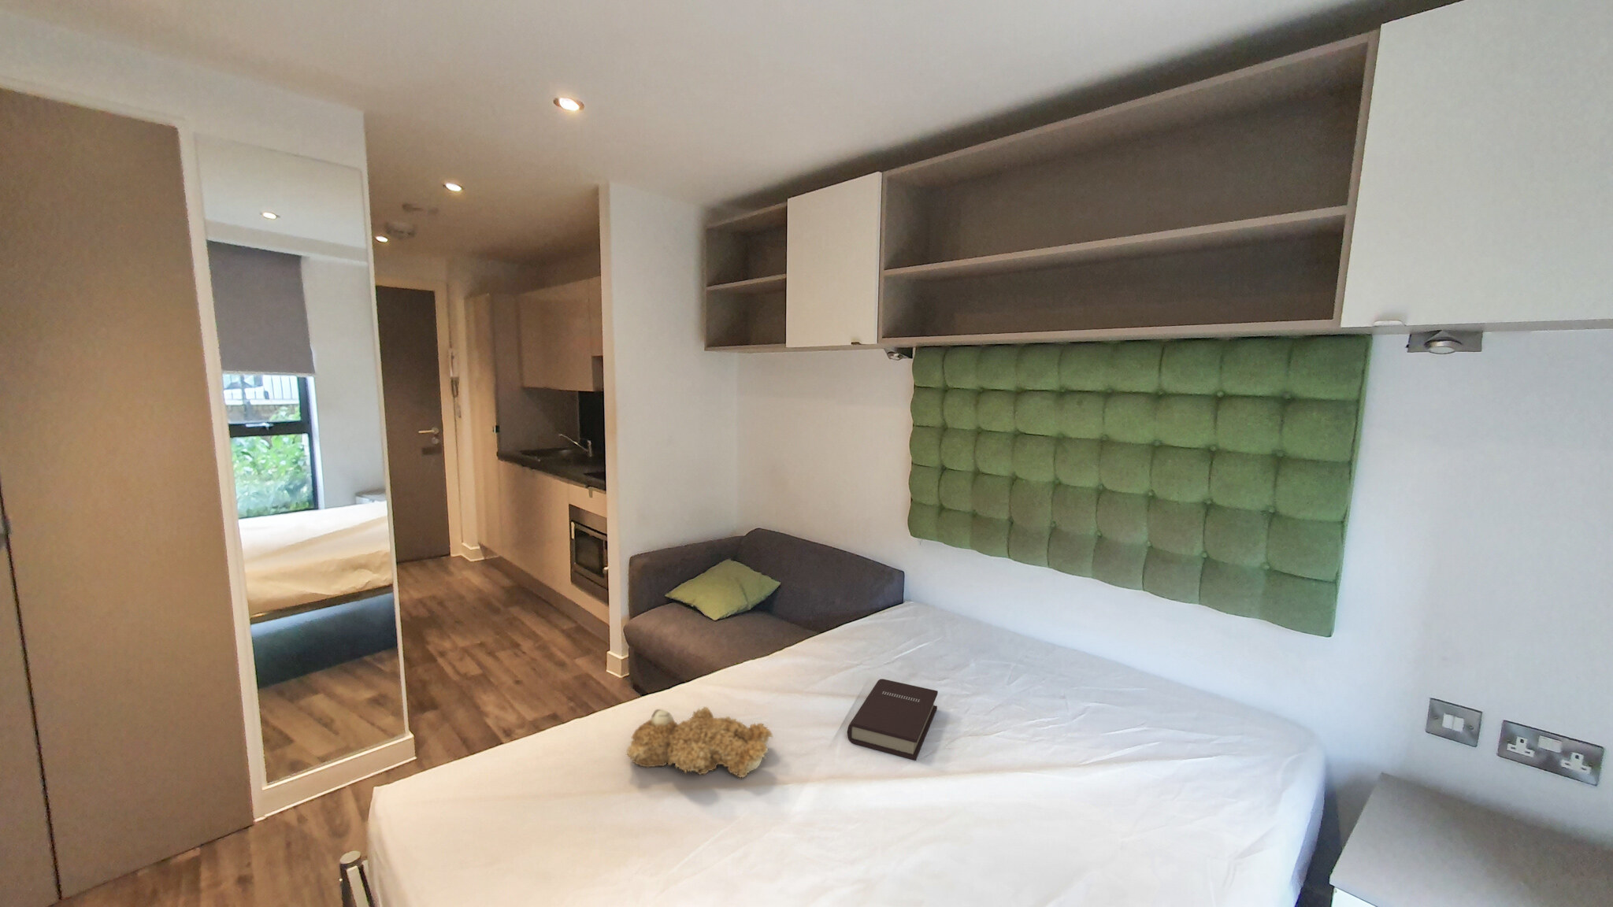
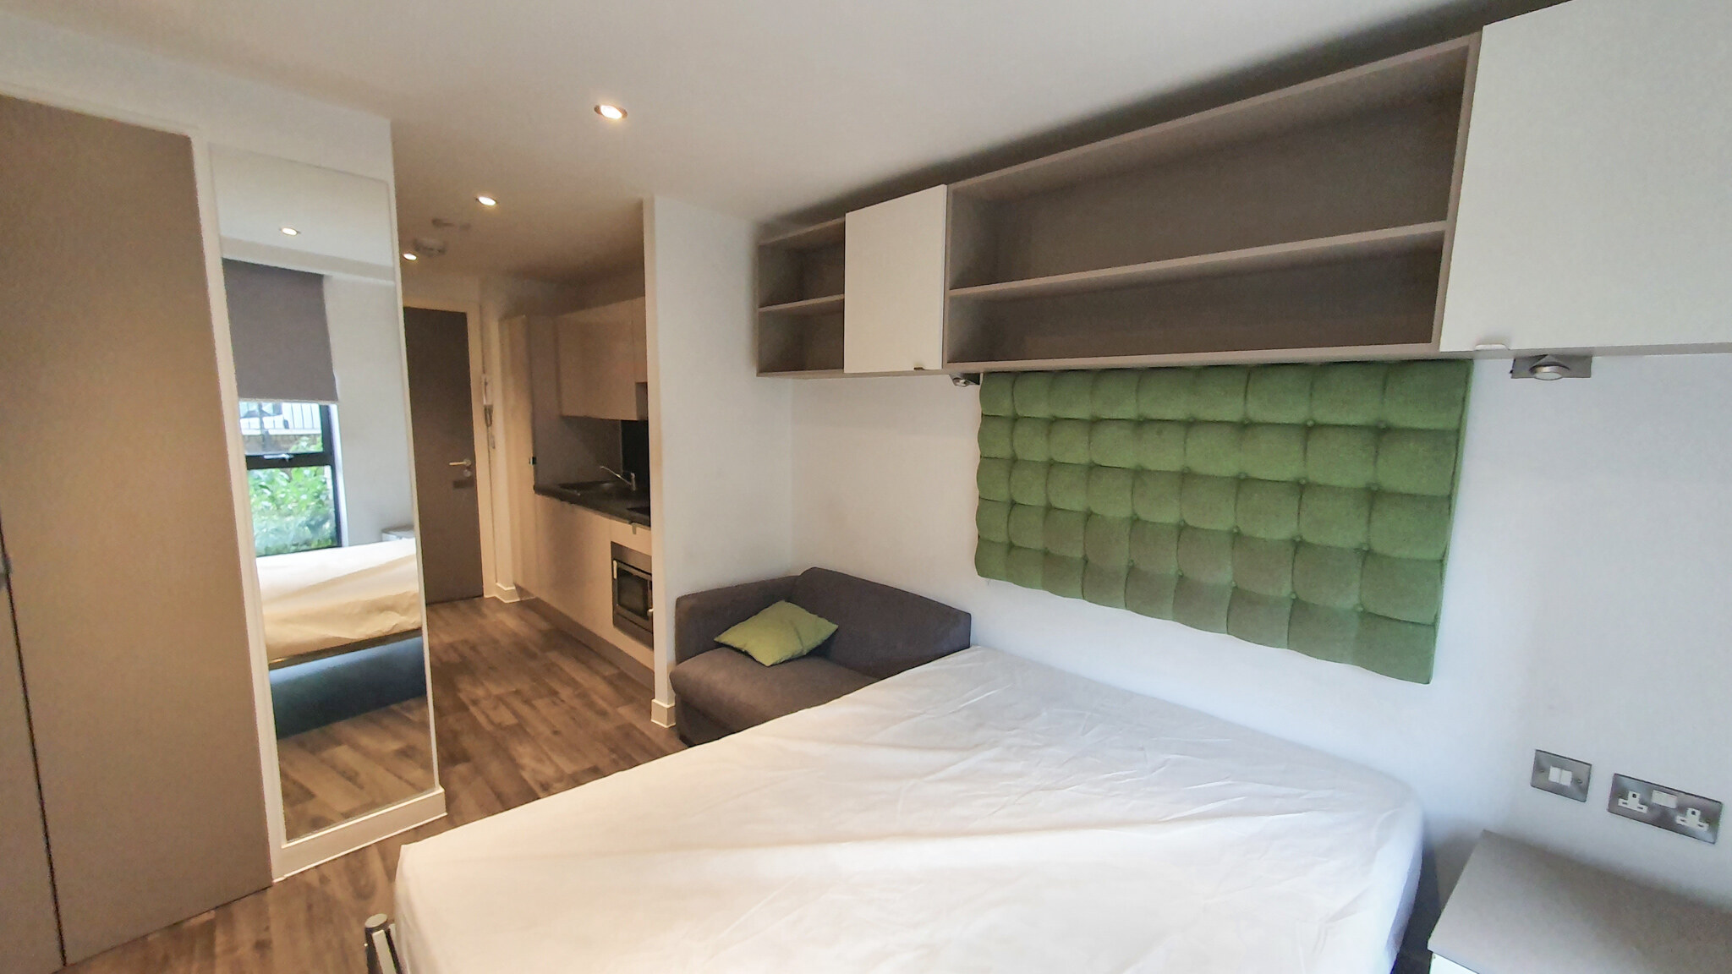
- book (894, 715)
- teddy bear (701, 736)
